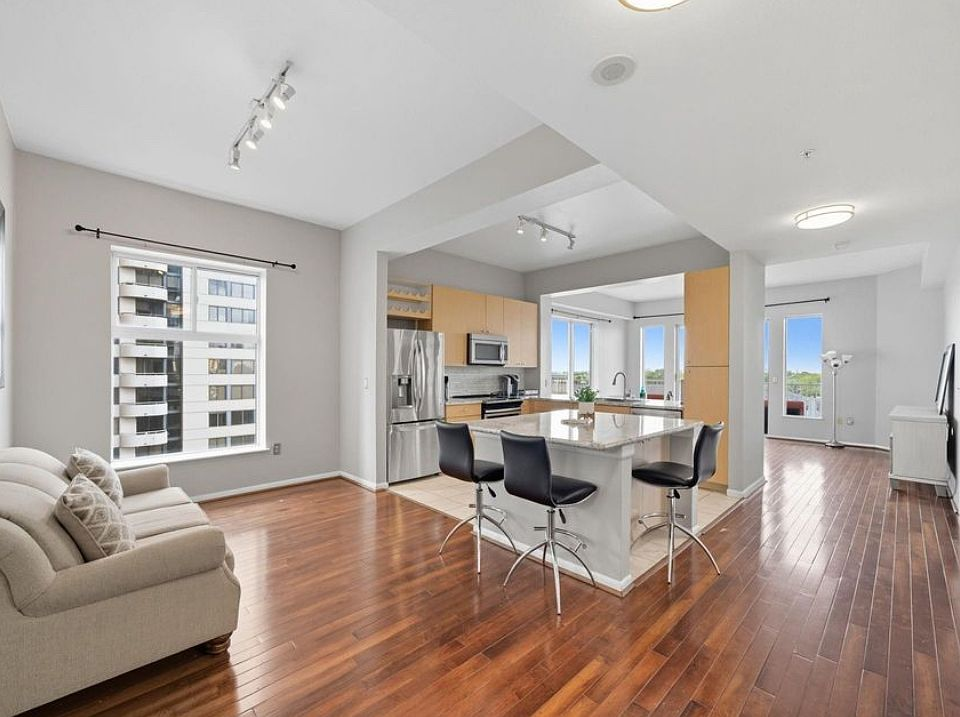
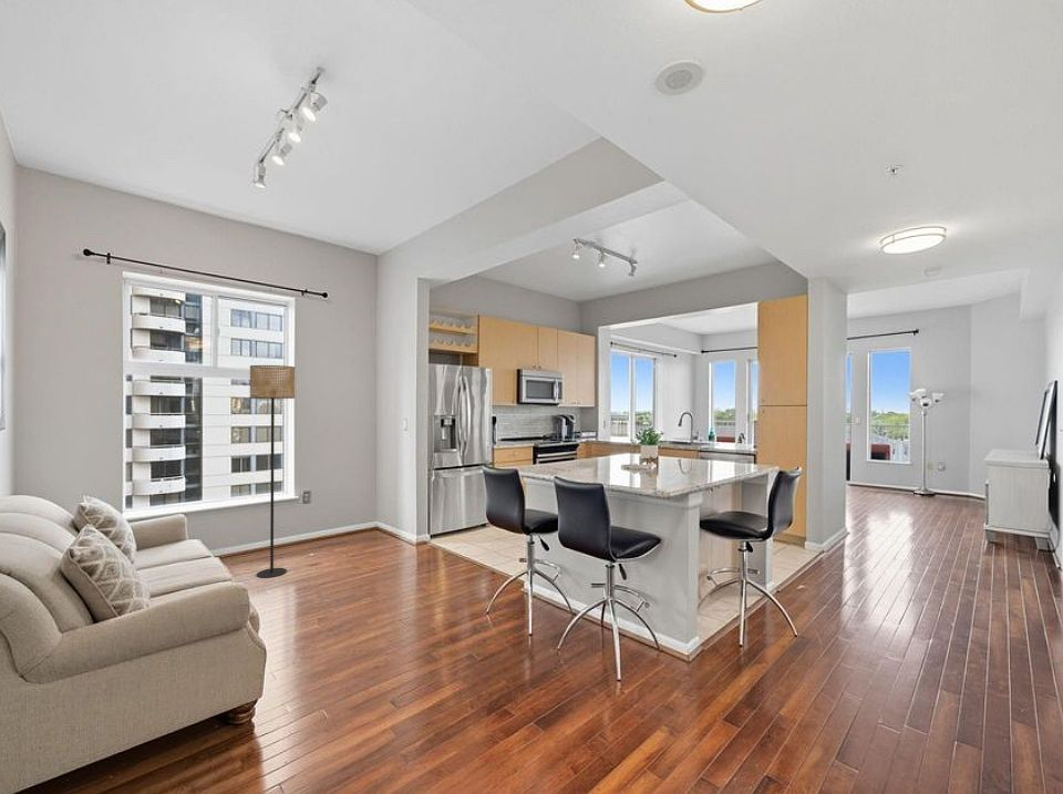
+ floor lamp (271, 470)
